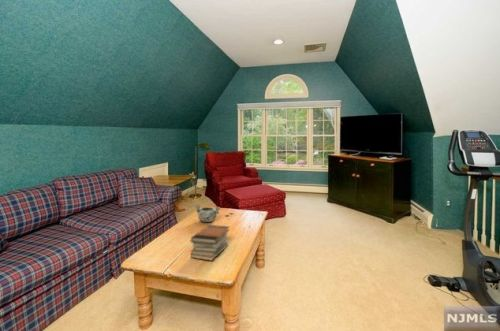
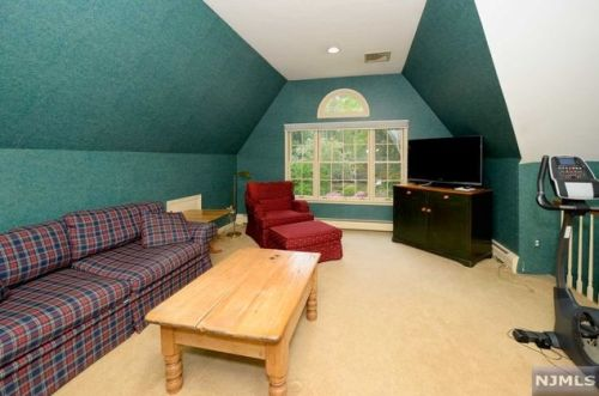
- decorative bowl (207, 213)
- book stack (211, 241)
